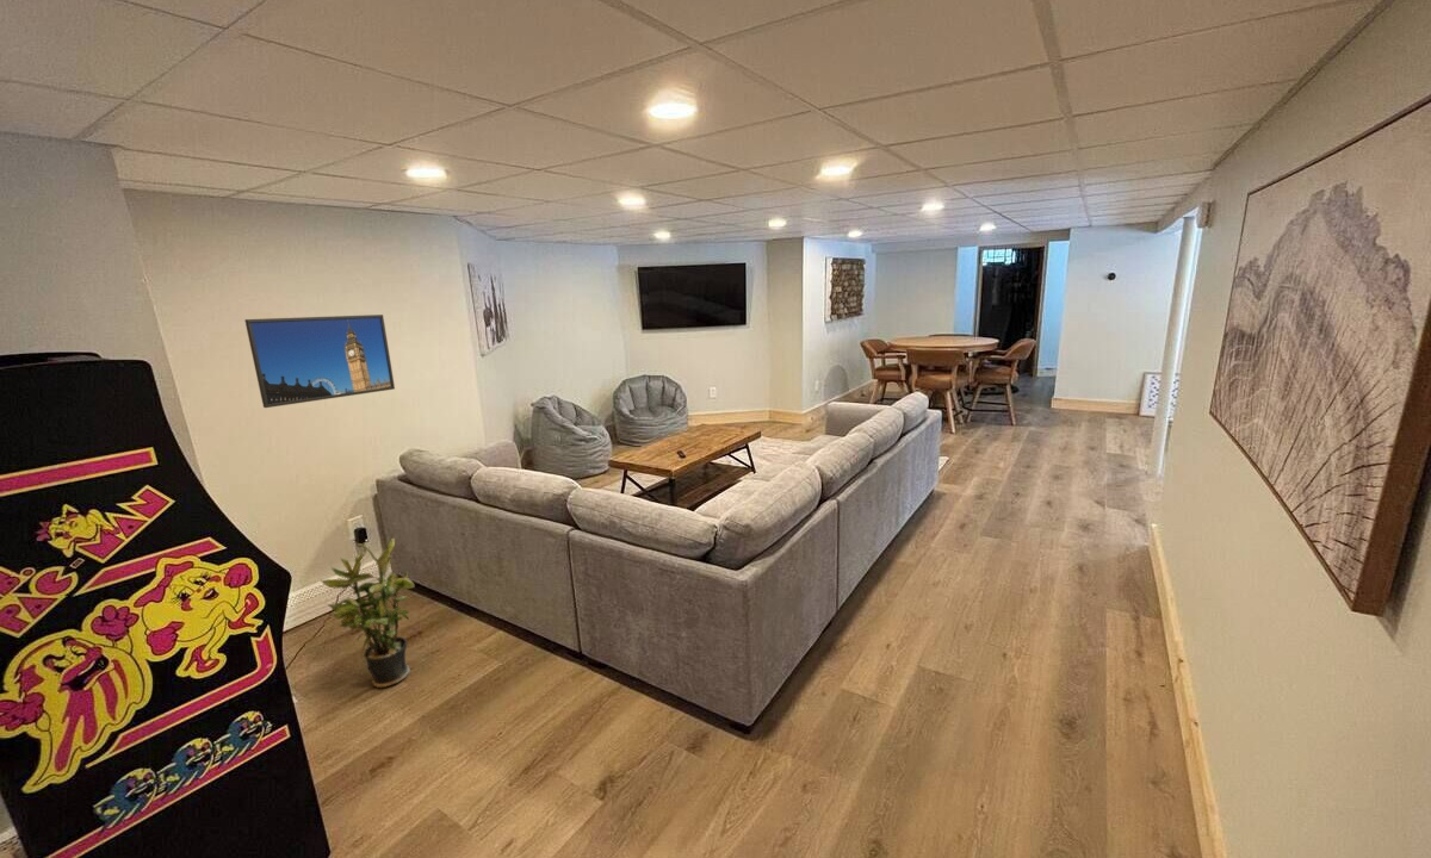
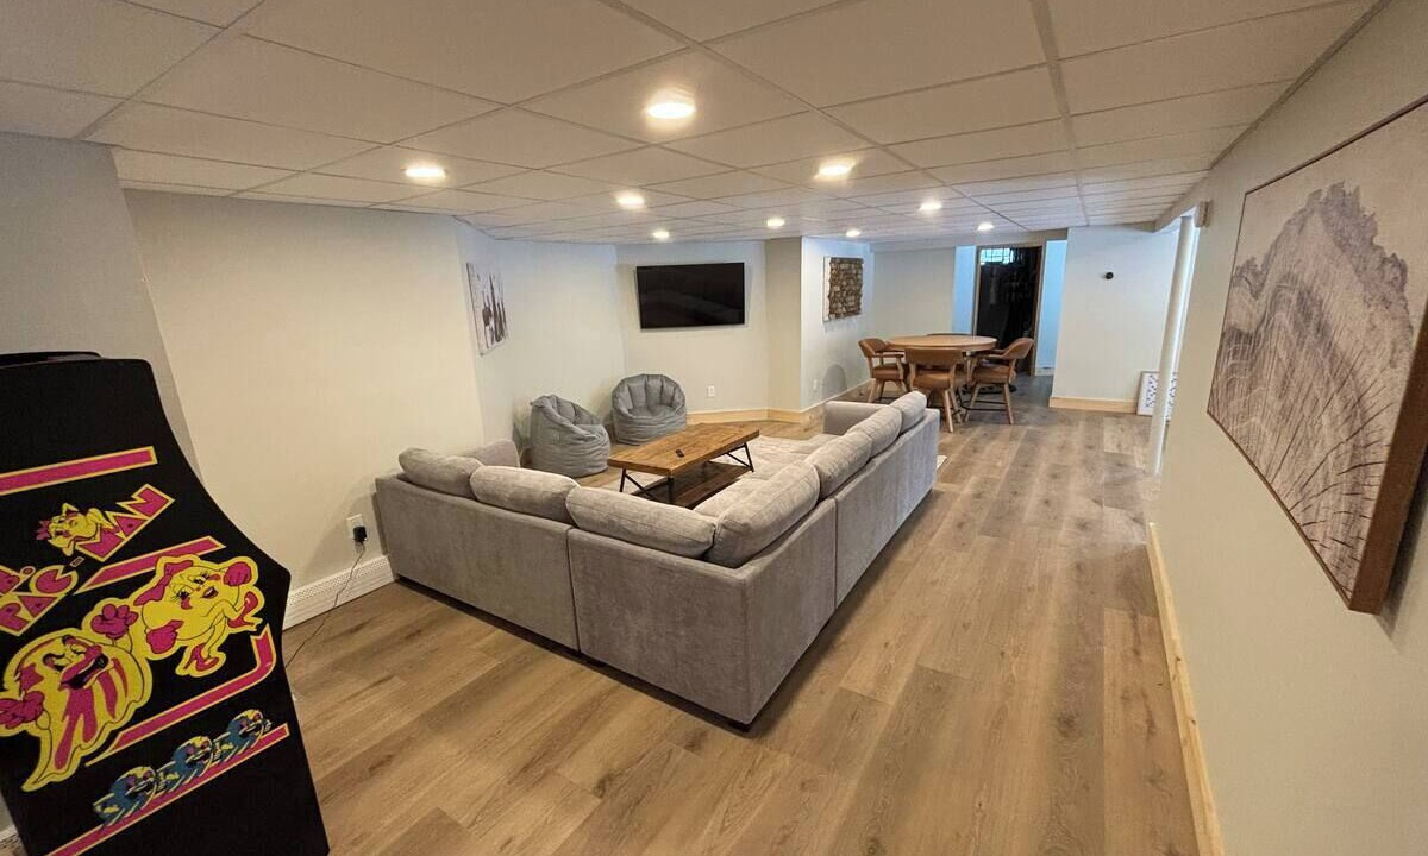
- potted plant (372, 615)
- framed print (327, 358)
